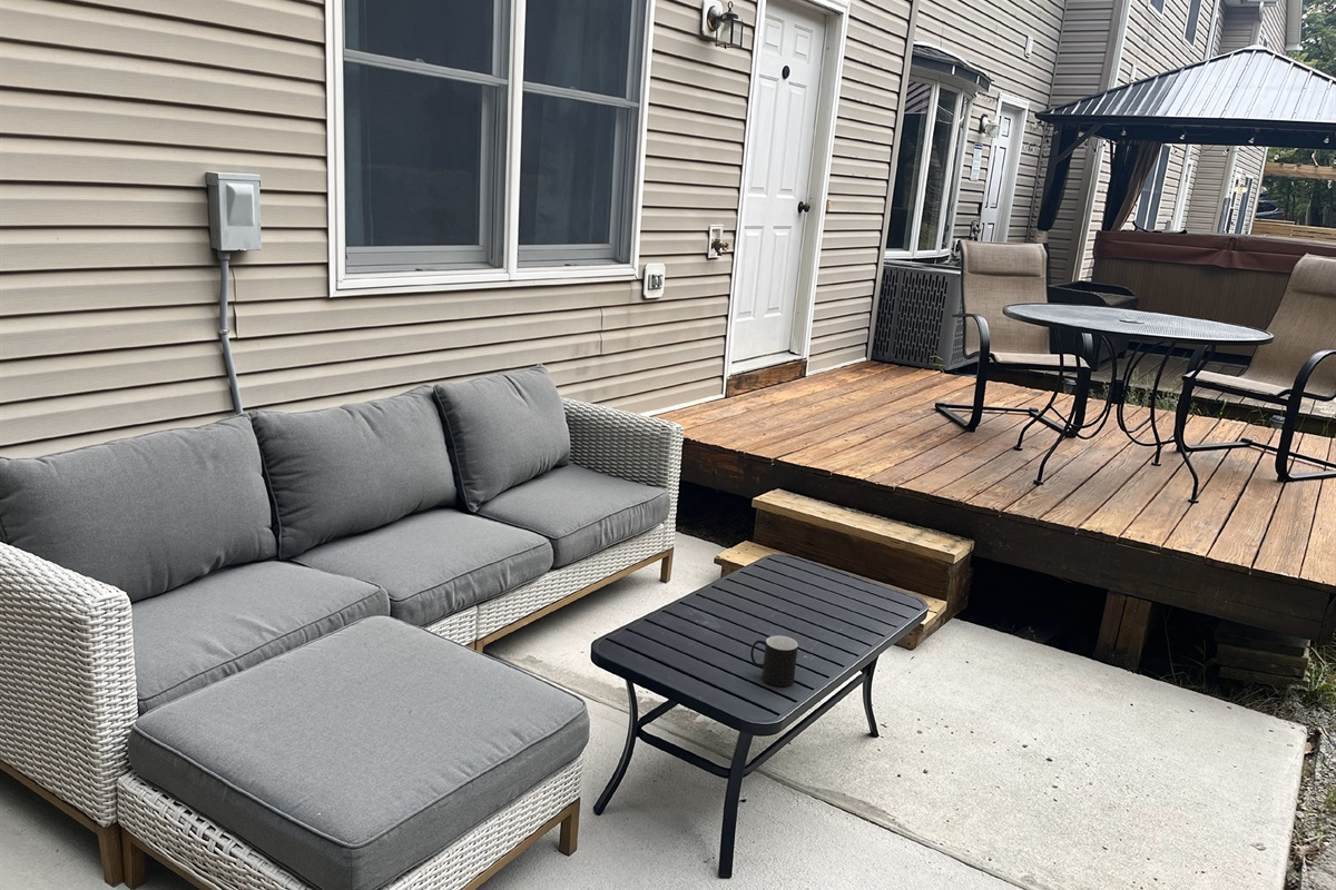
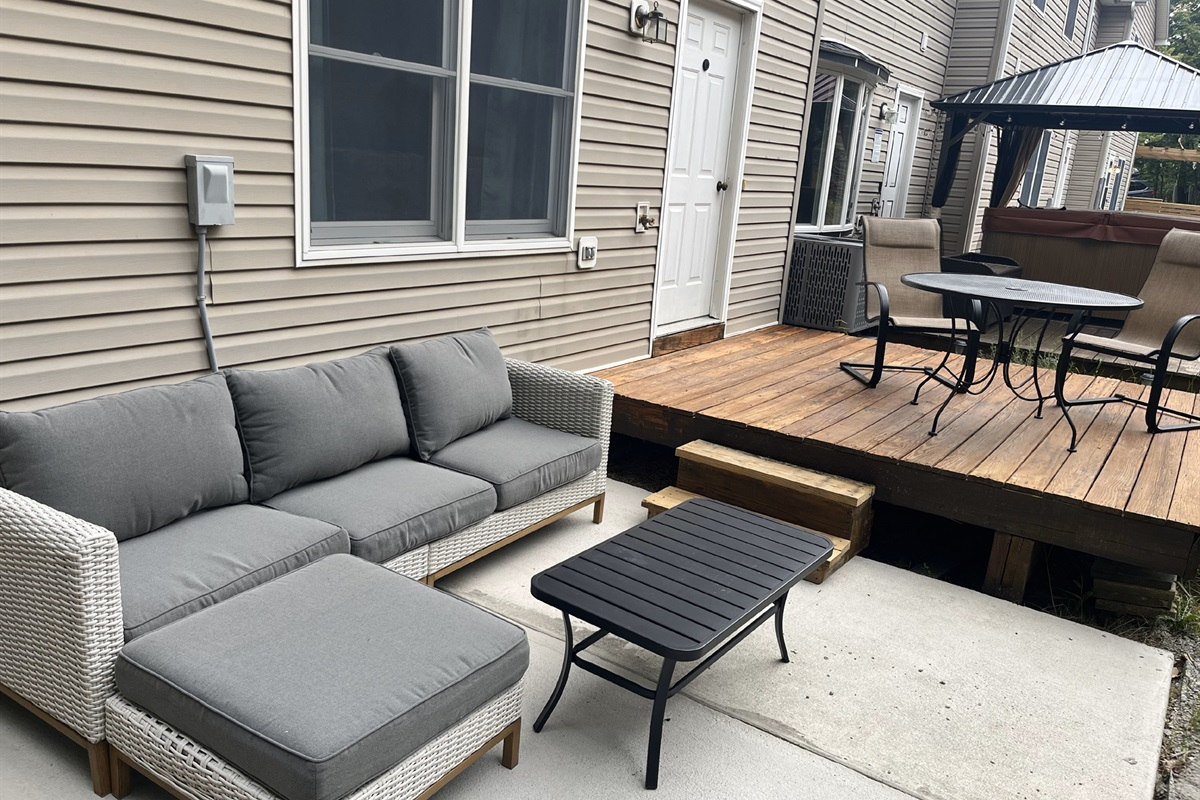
- cup (773, 659)
